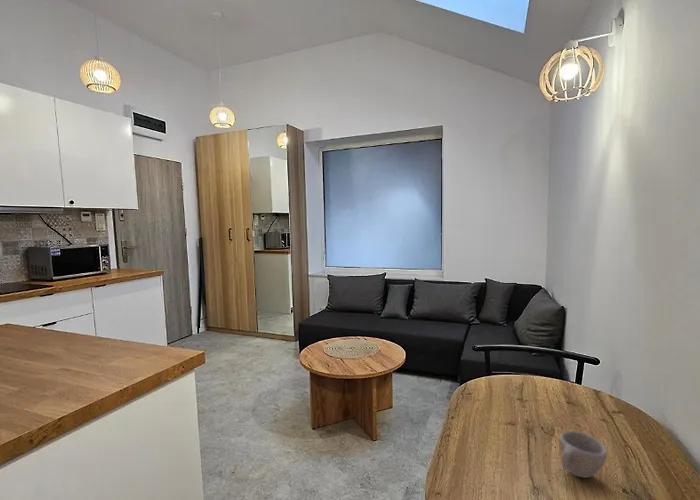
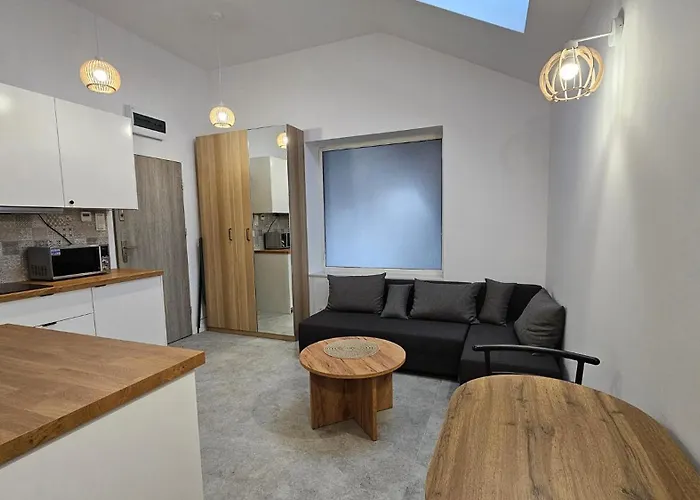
- cup (579, 459)
